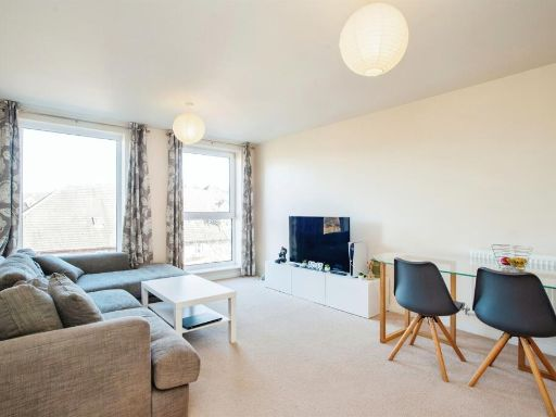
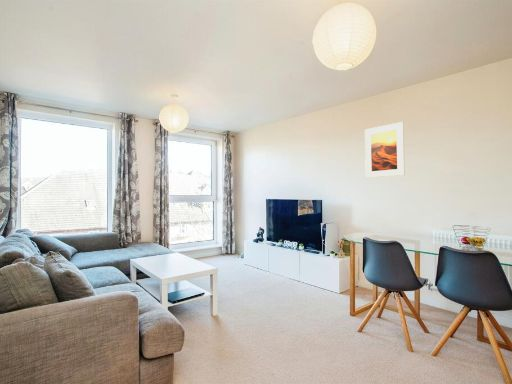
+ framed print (383, 151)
